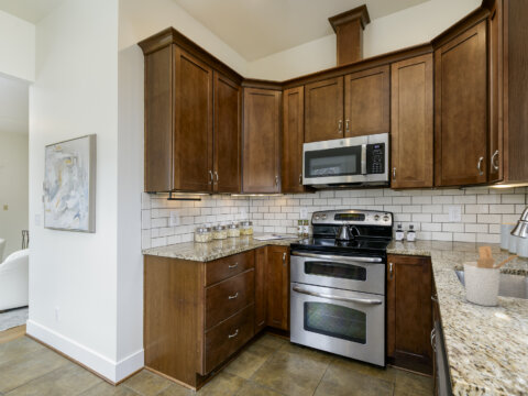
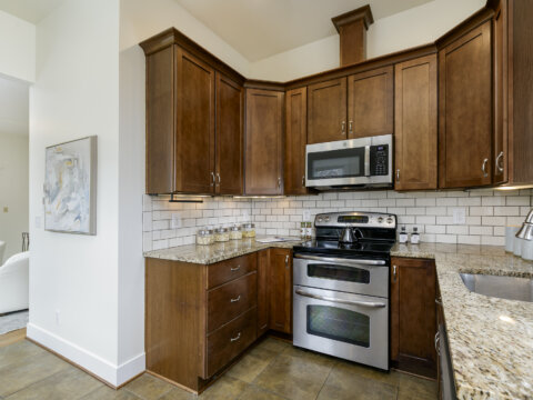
- utensil holder (491, 275)
